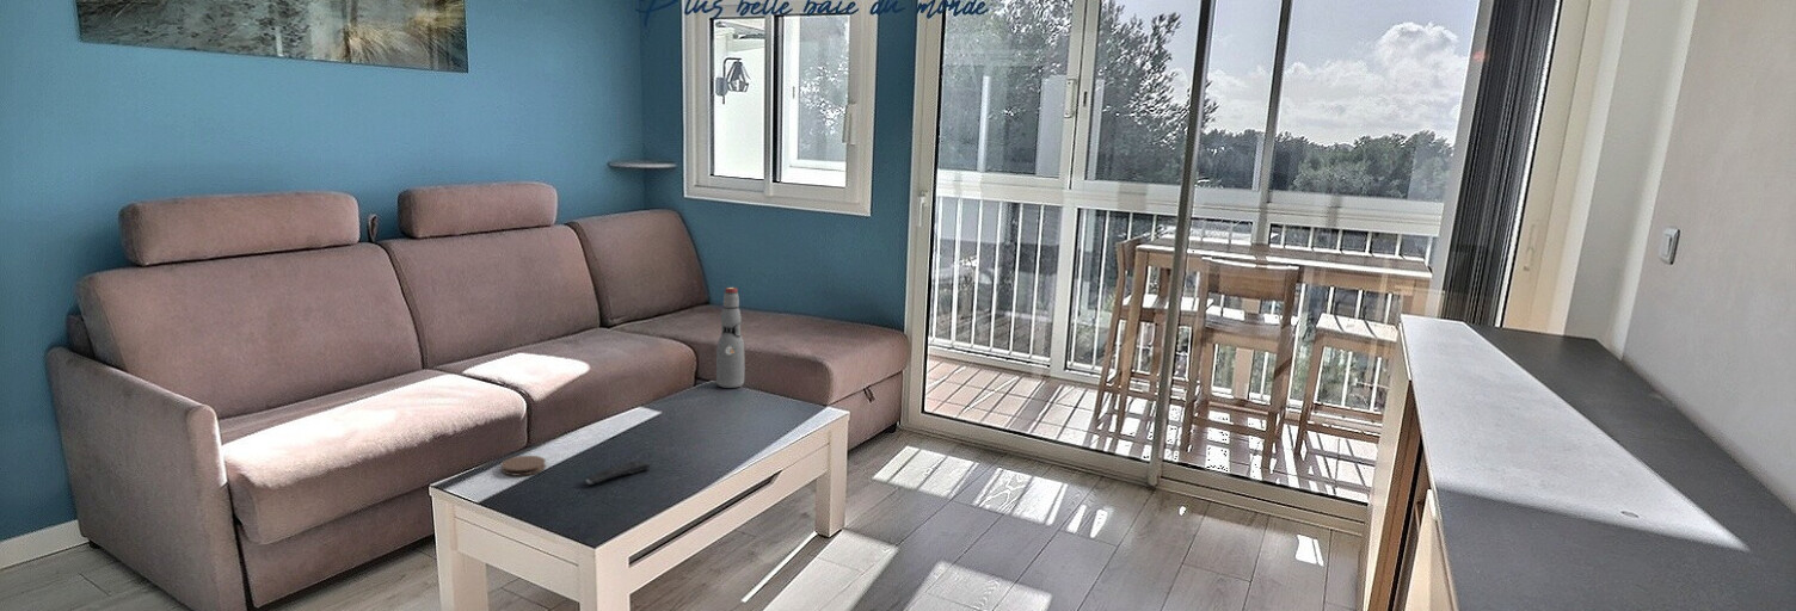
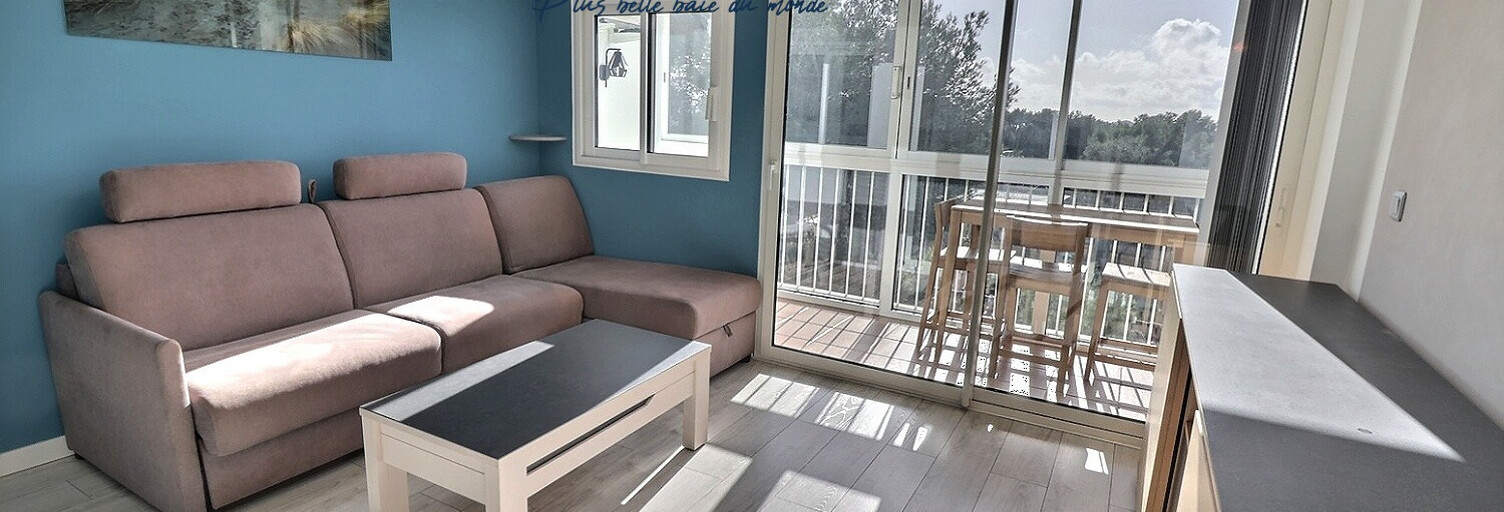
- bottle (730, 337)
- coaster (523, 464)
- remote control (617, 471)
